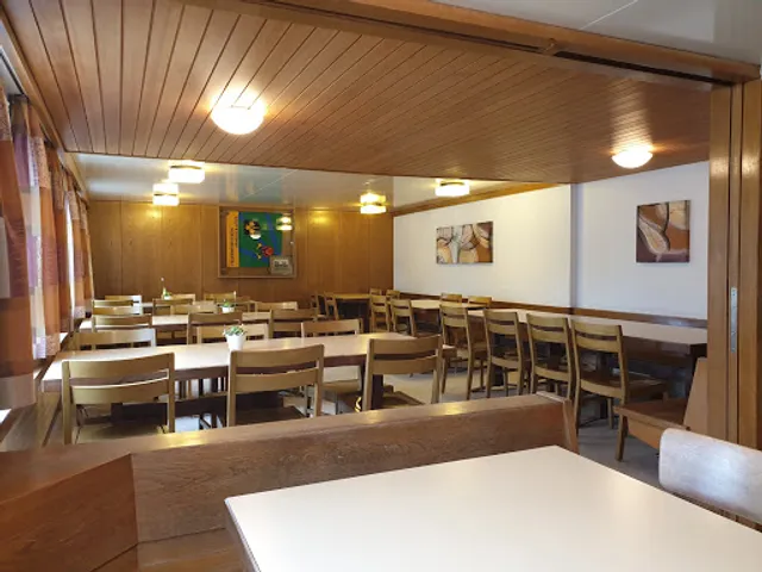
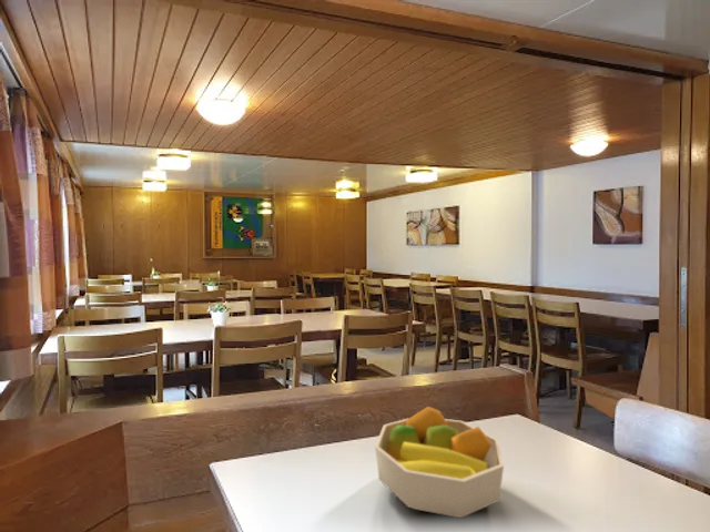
+ fruit bowl (437, 454)
